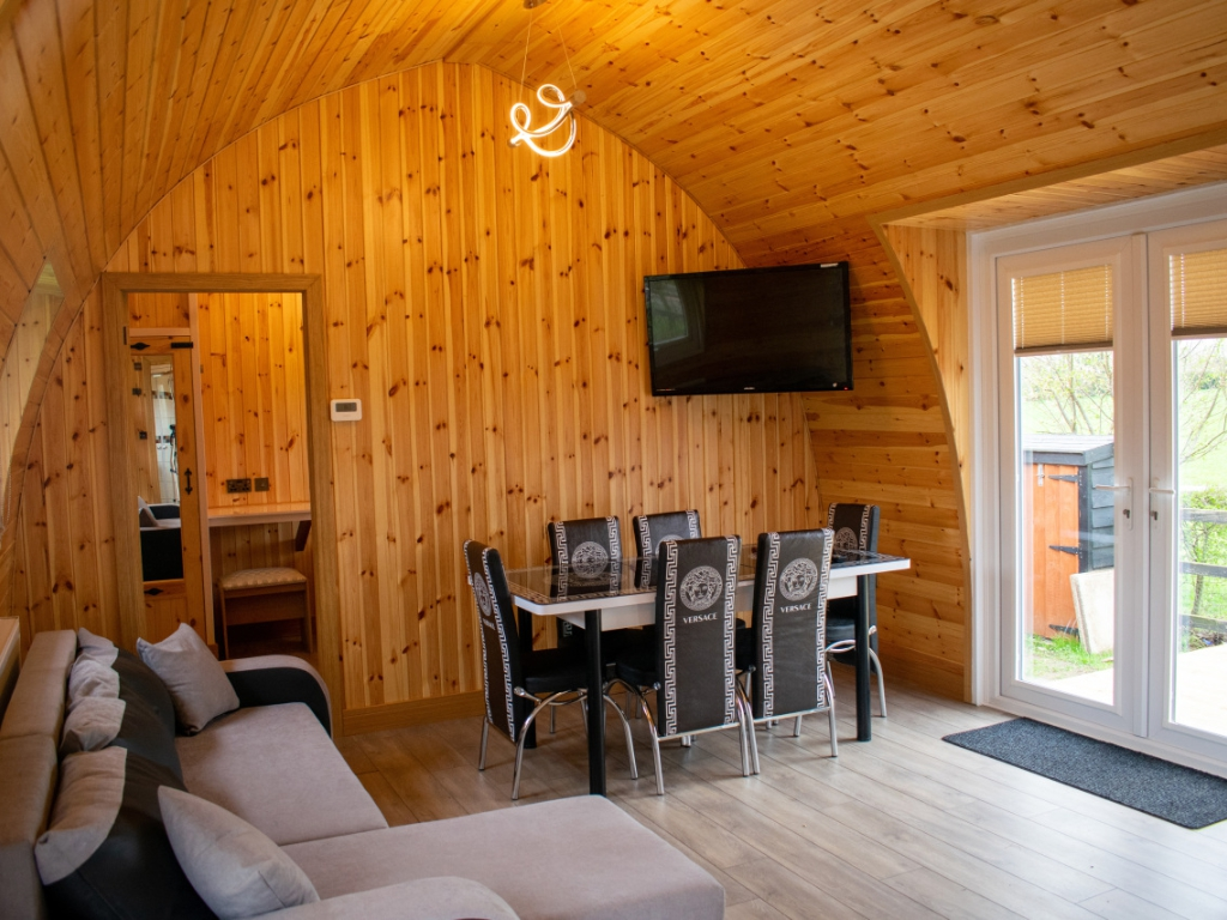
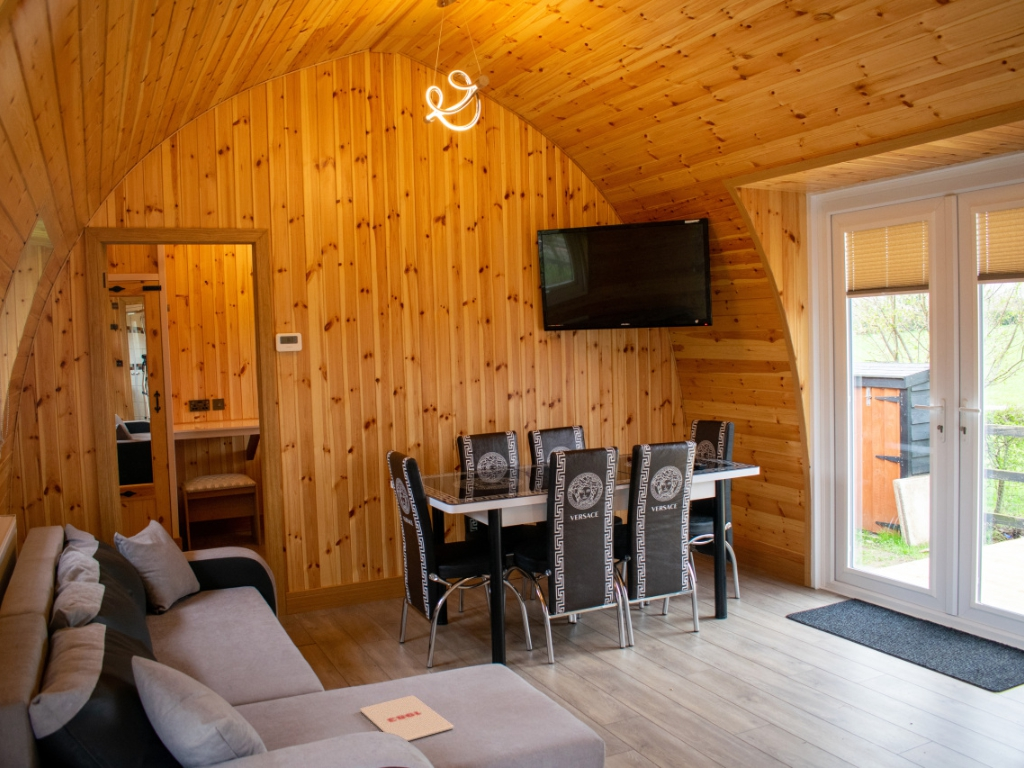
+ magazine (405, 717)
